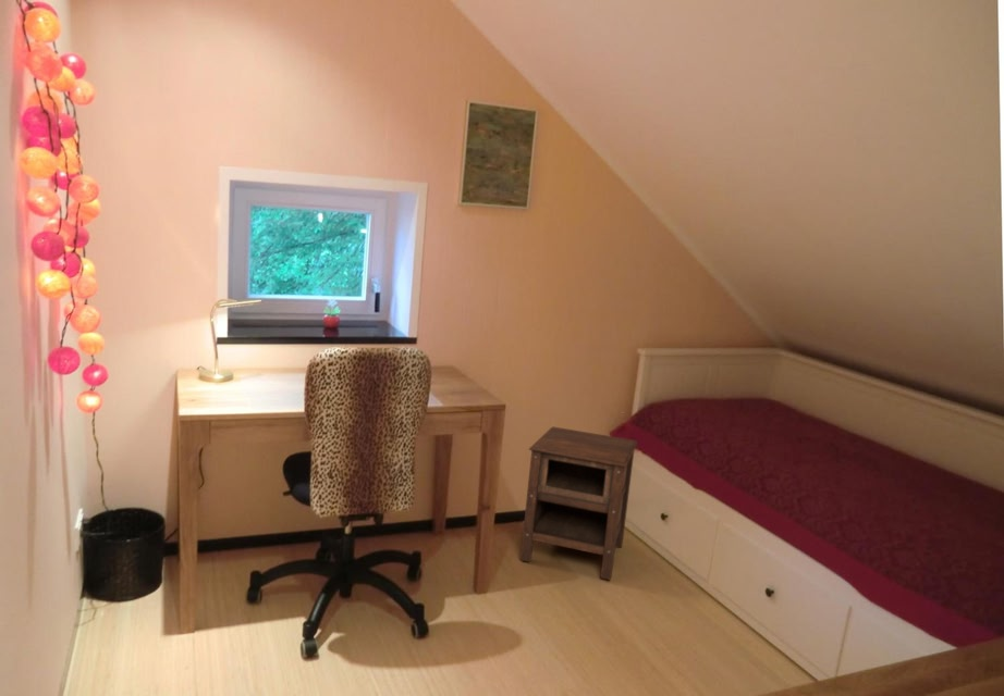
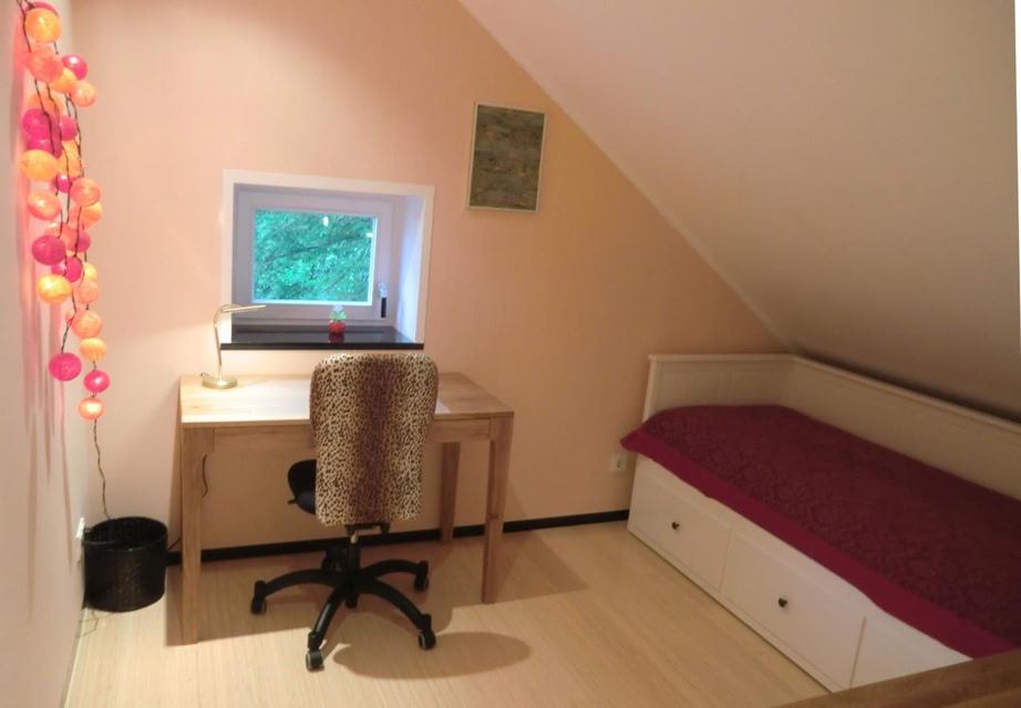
- nightstand (579, 498)
